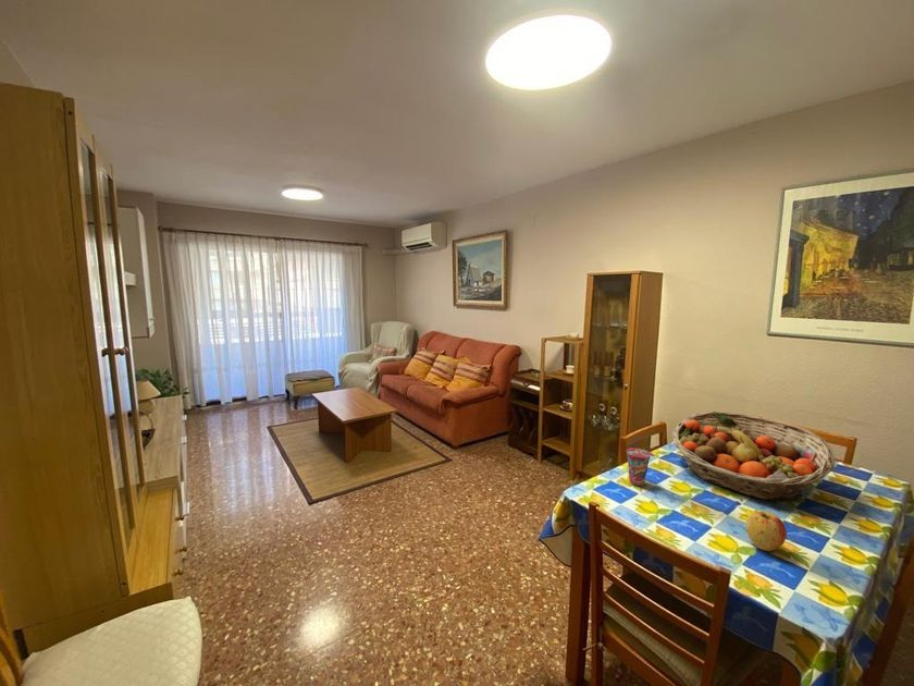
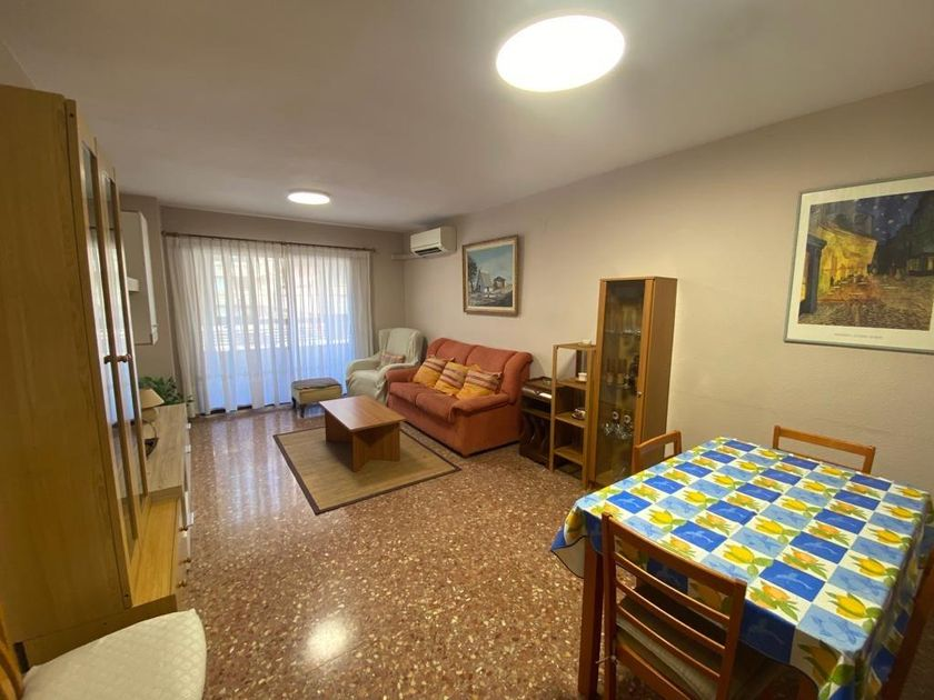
- fruit basket (743, 452)
- apple (765, 530)
- cup (639, 467)
